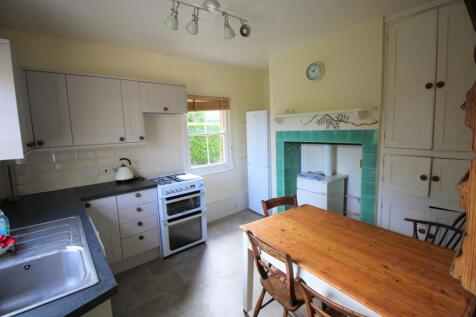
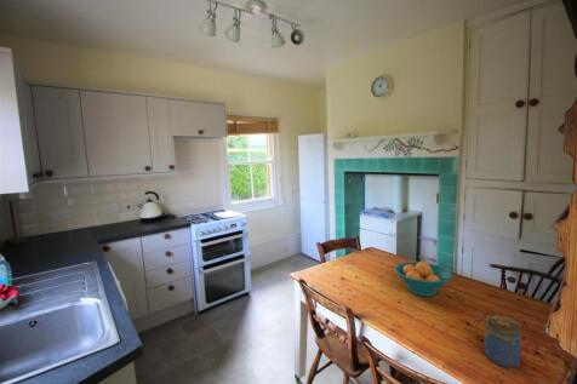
+ fruit bowl (422, 276)
+ jar (502, 338)
